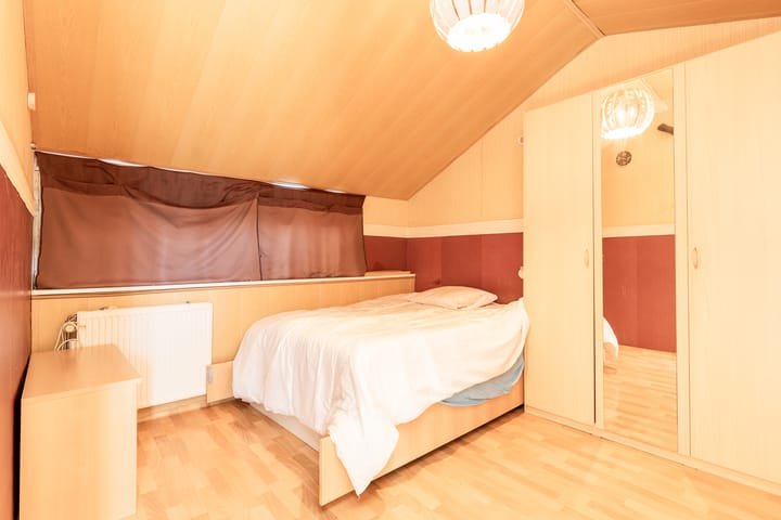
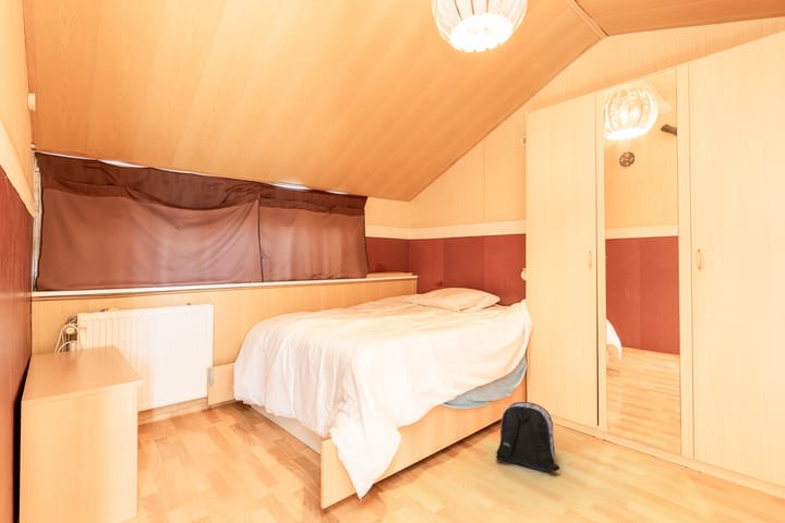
+ backpack (528, 431)
